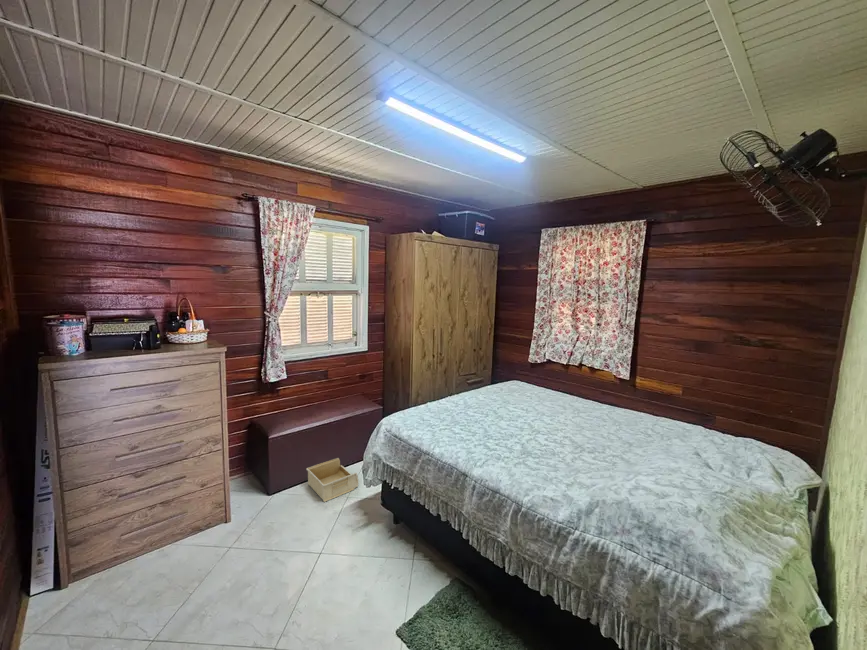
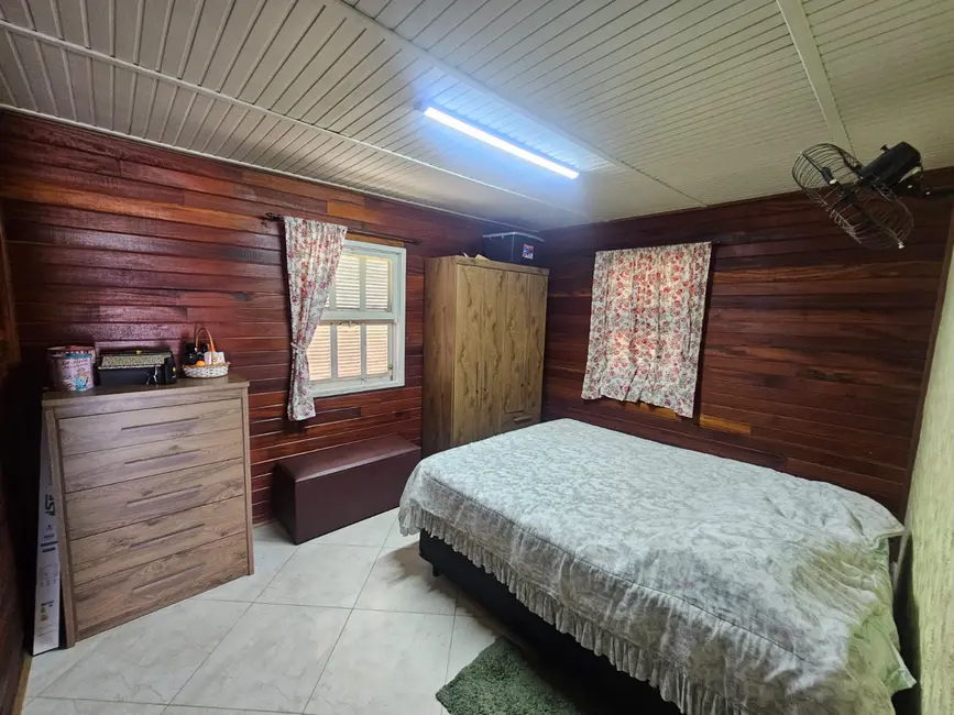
- storage bin (332, 478)
